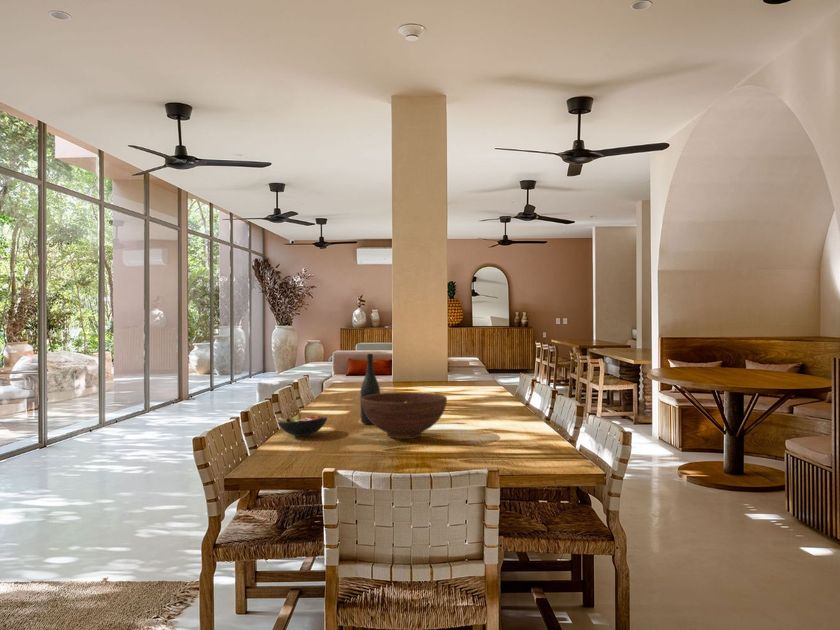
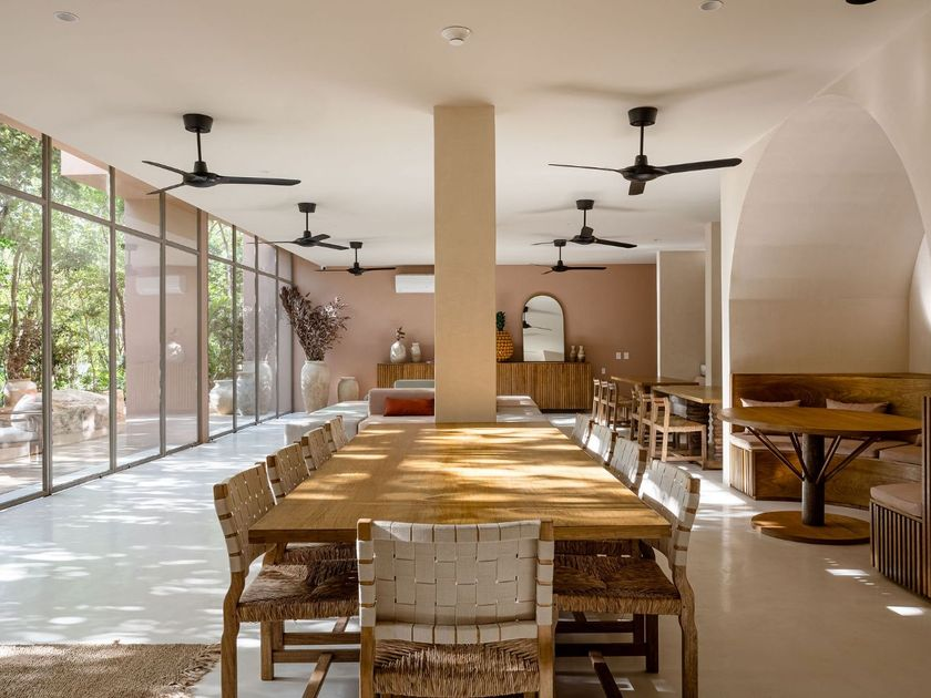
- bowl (303, 425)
- fruit bowl (404, 416)
- wine bottle (370, 388)
